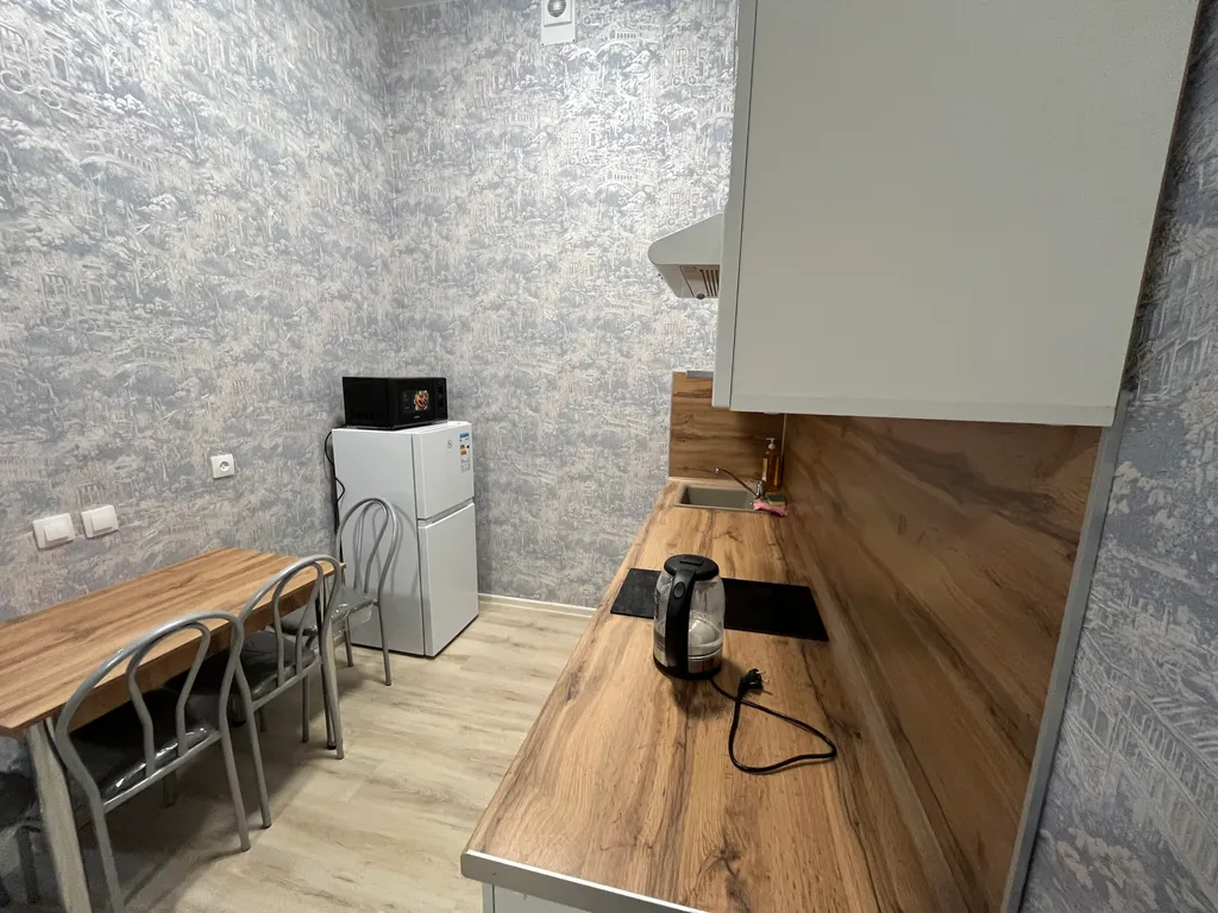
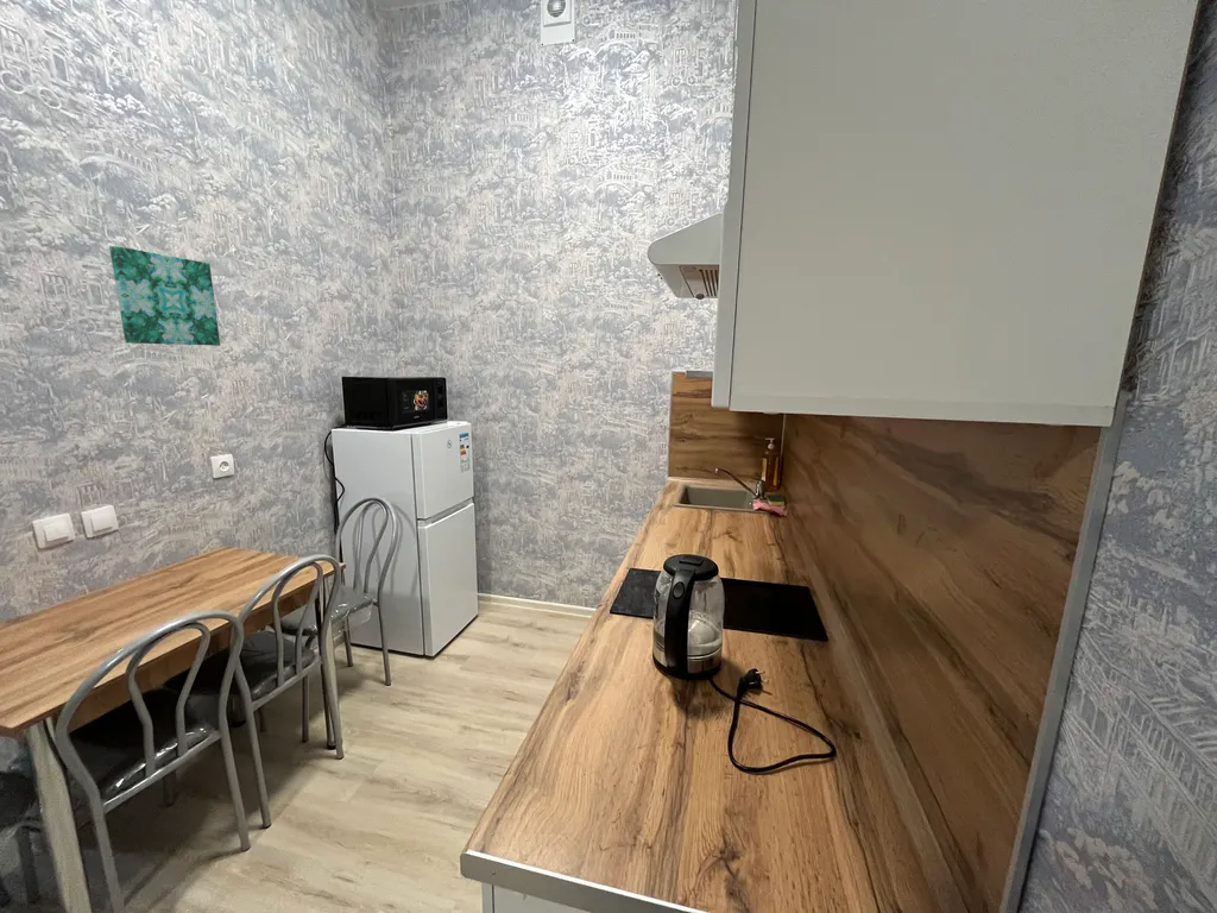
+ wall art (170, 300)
